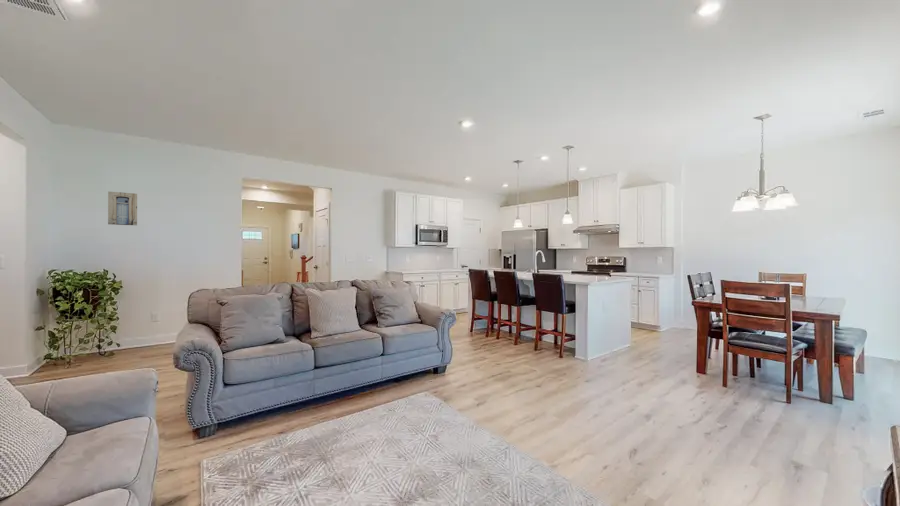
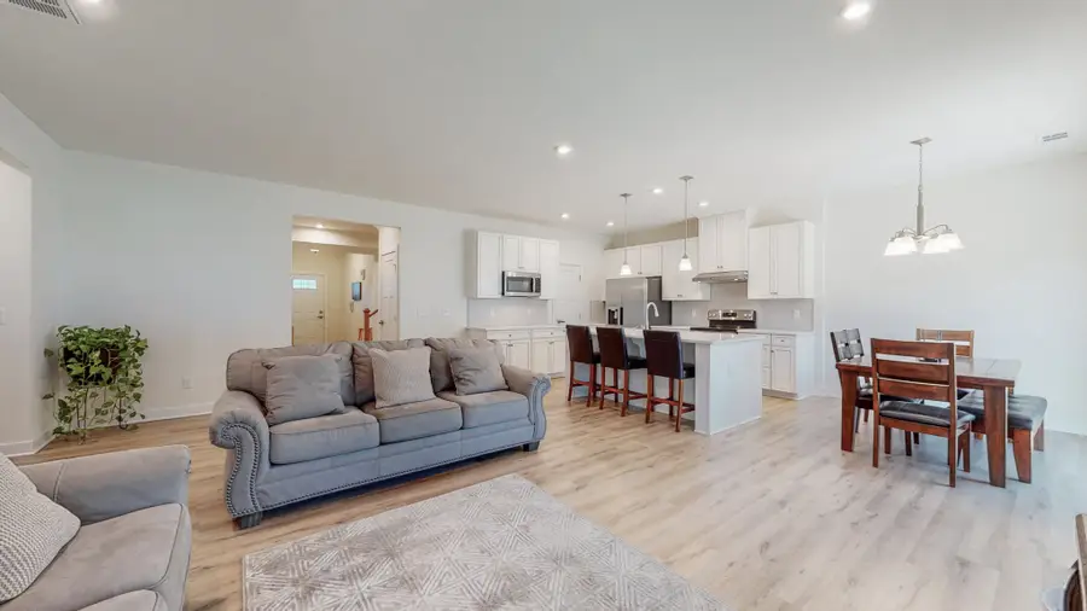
- wall art (122, 208)
